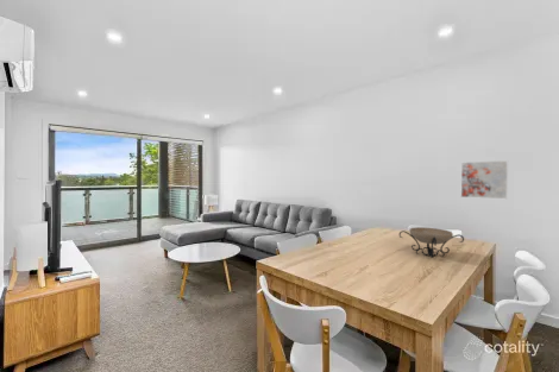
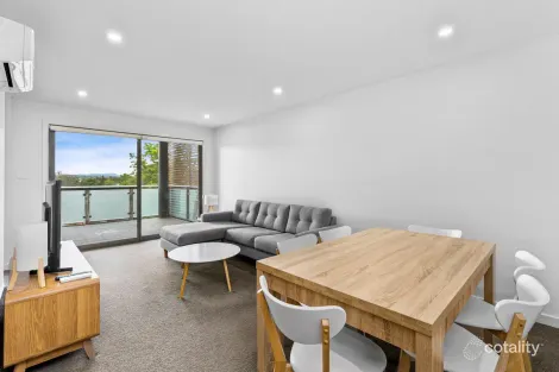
- decorative bowl (429, 242)
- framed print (483, 179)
